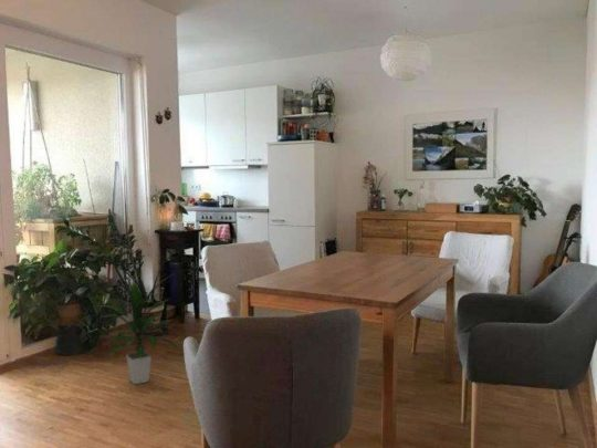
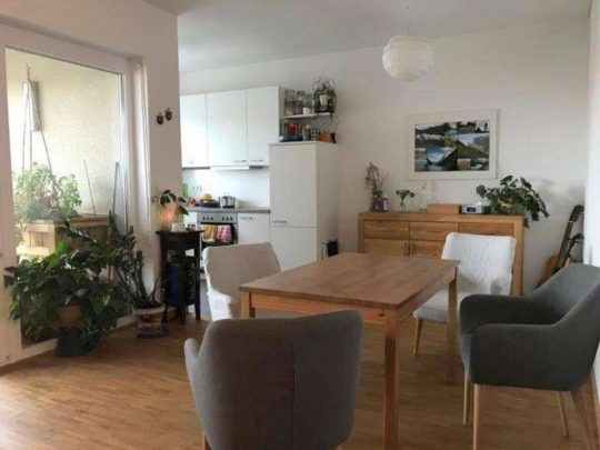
- indoor plant (143, 332)
